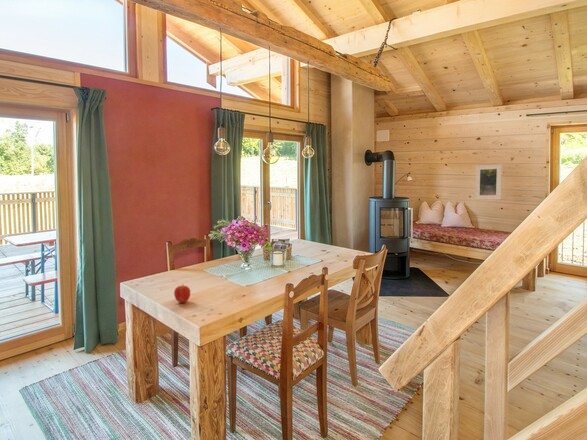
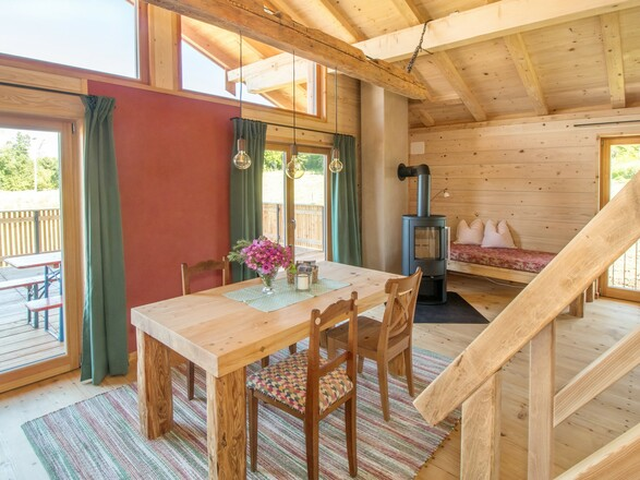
- apple (182, 293)
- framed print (488, 182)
